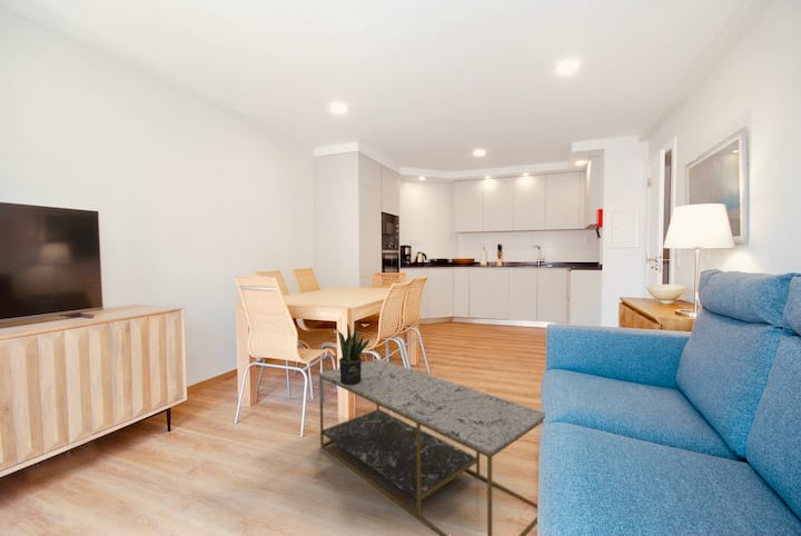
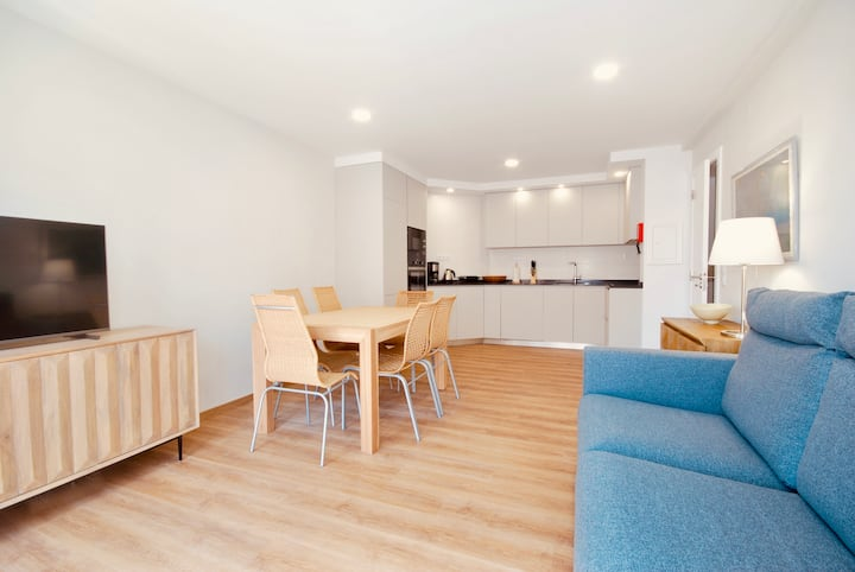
- potted plant (352, 353)
- coffee table (416, 431)
